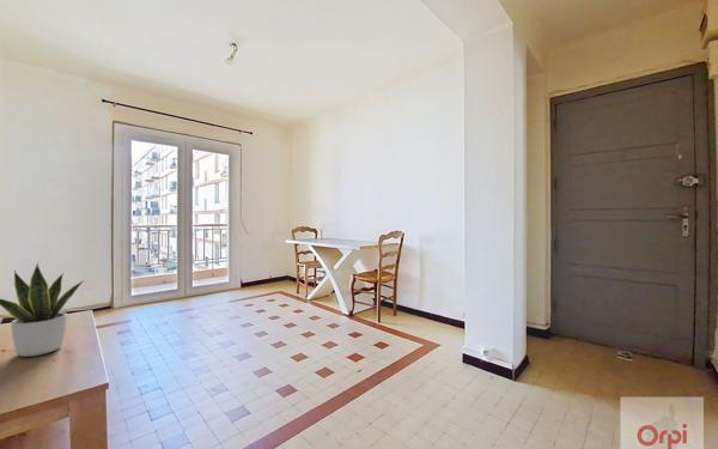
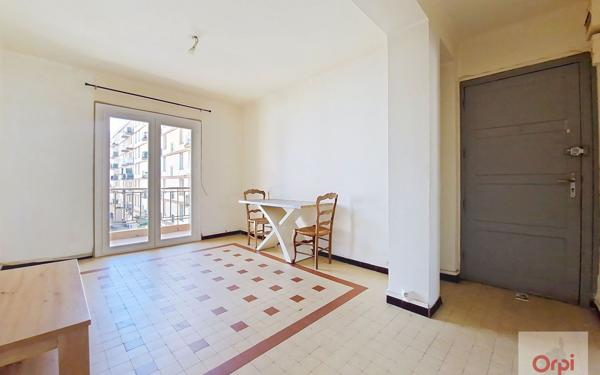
- potted plant (42, 305)
